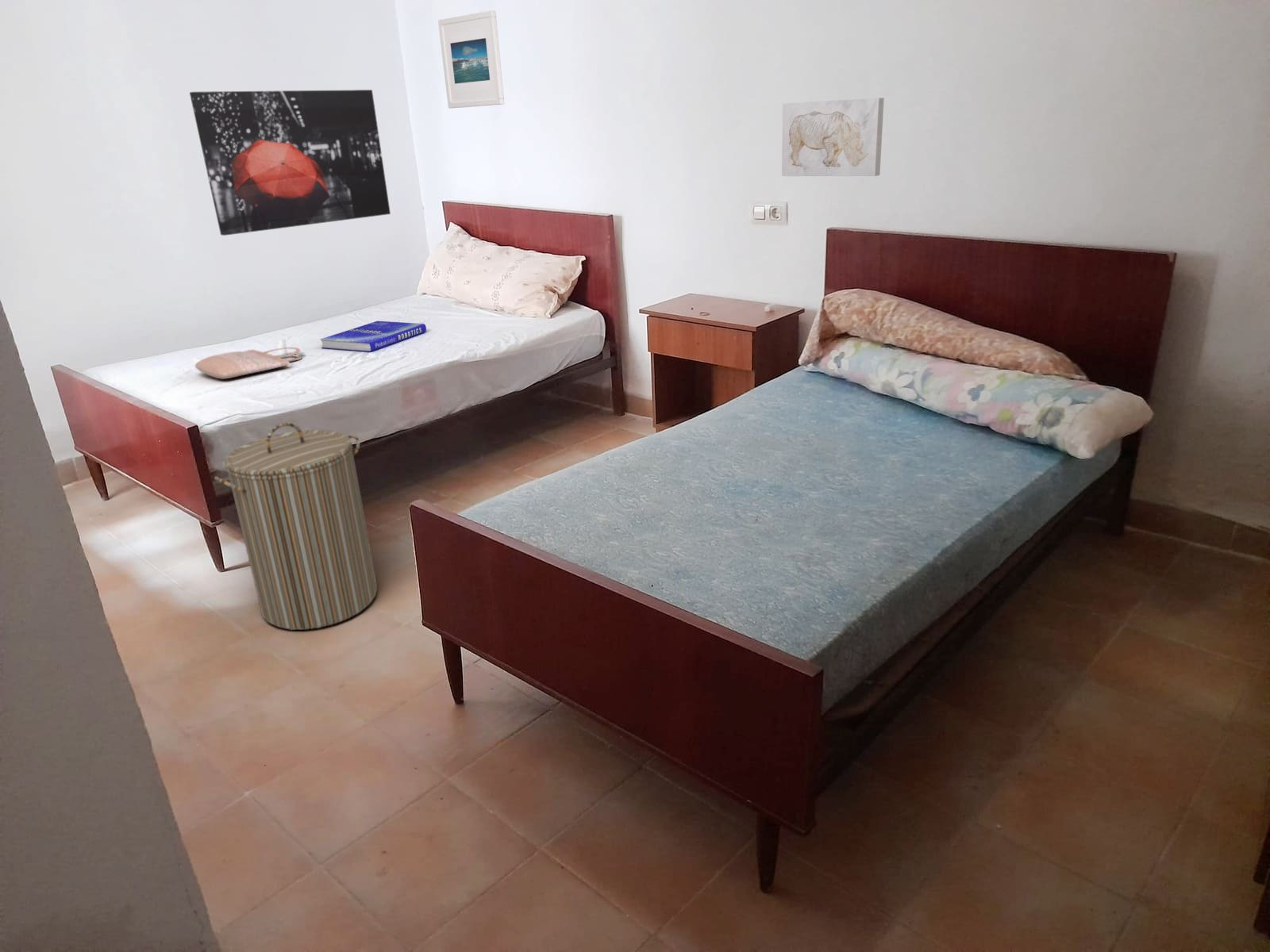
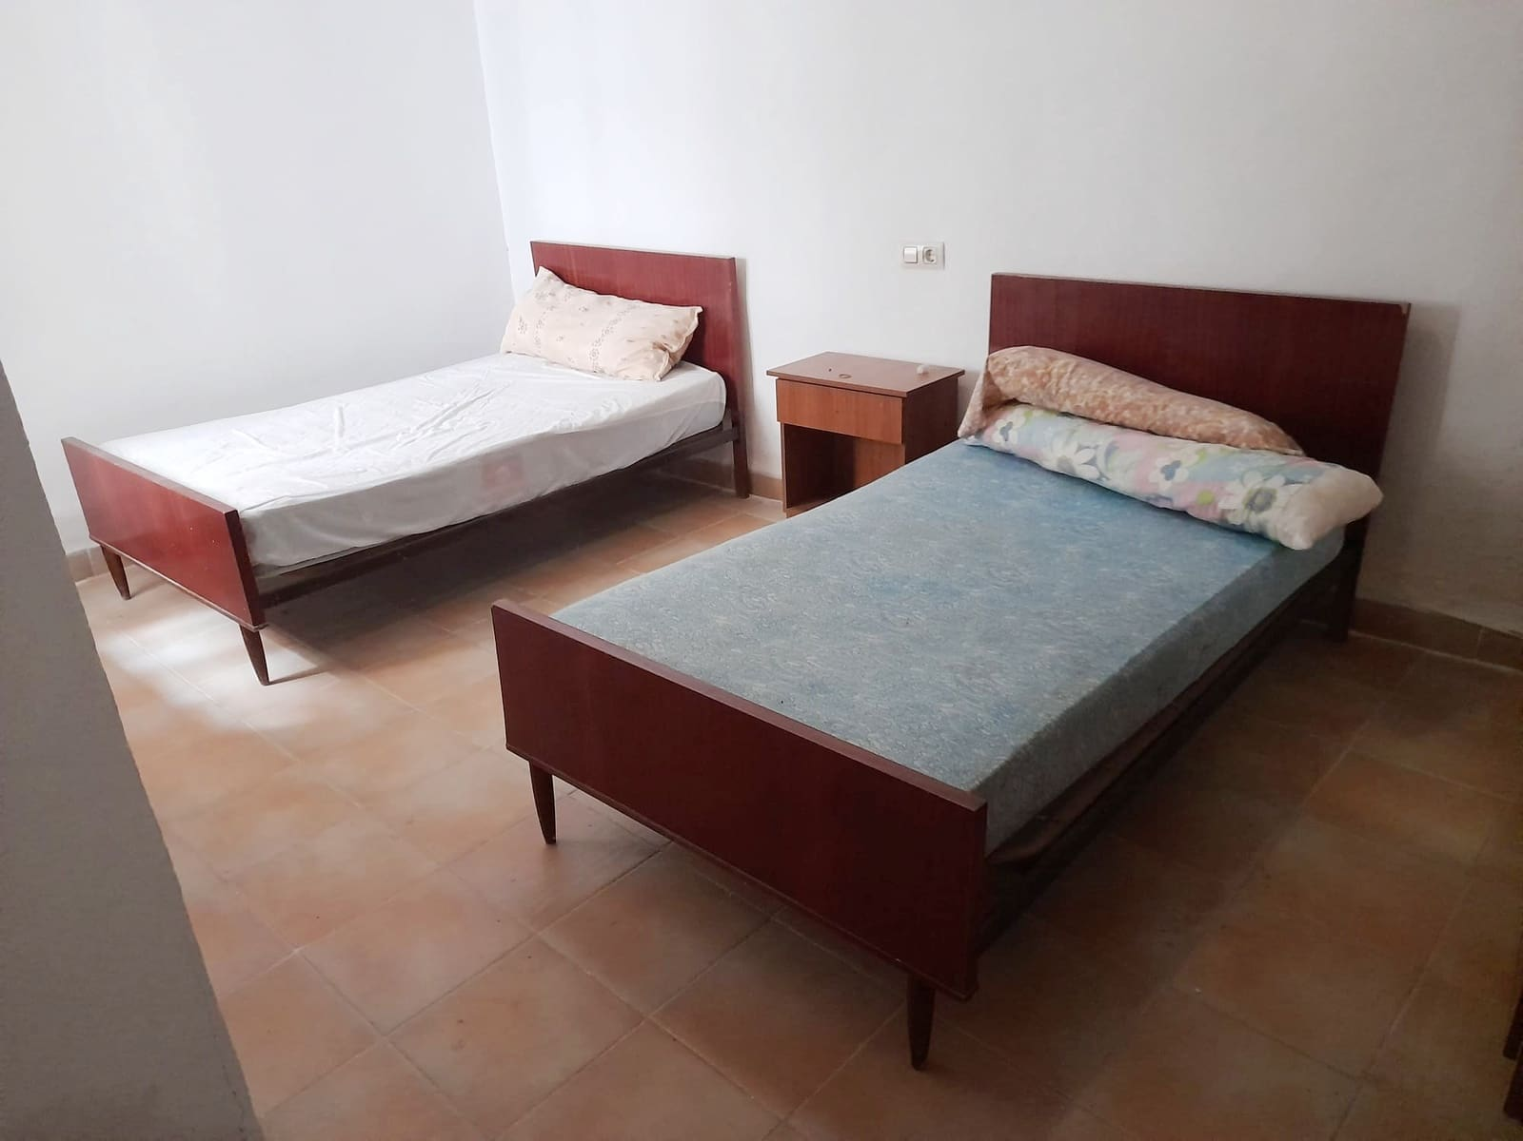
- shopping bag (255, 359)
- laundry hamper (302, 516)
- book (375, 336)
- wall art (299, 159)
- wall art (830, 139)
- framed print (471, 61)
